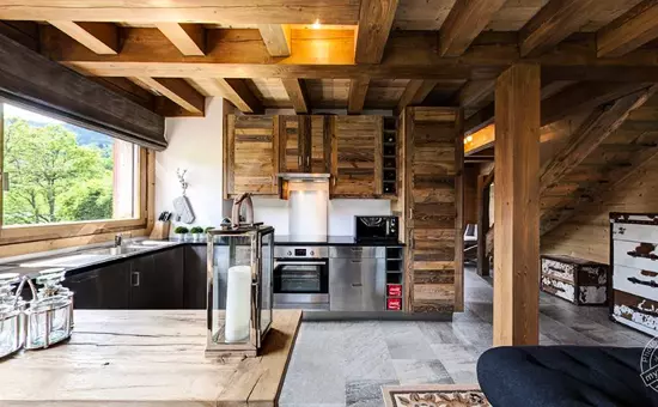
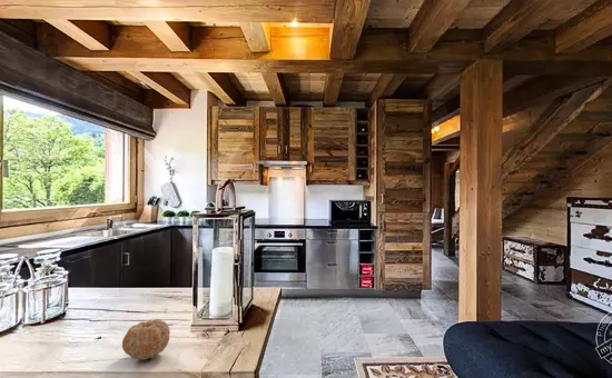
+ fruit (147, 339)
